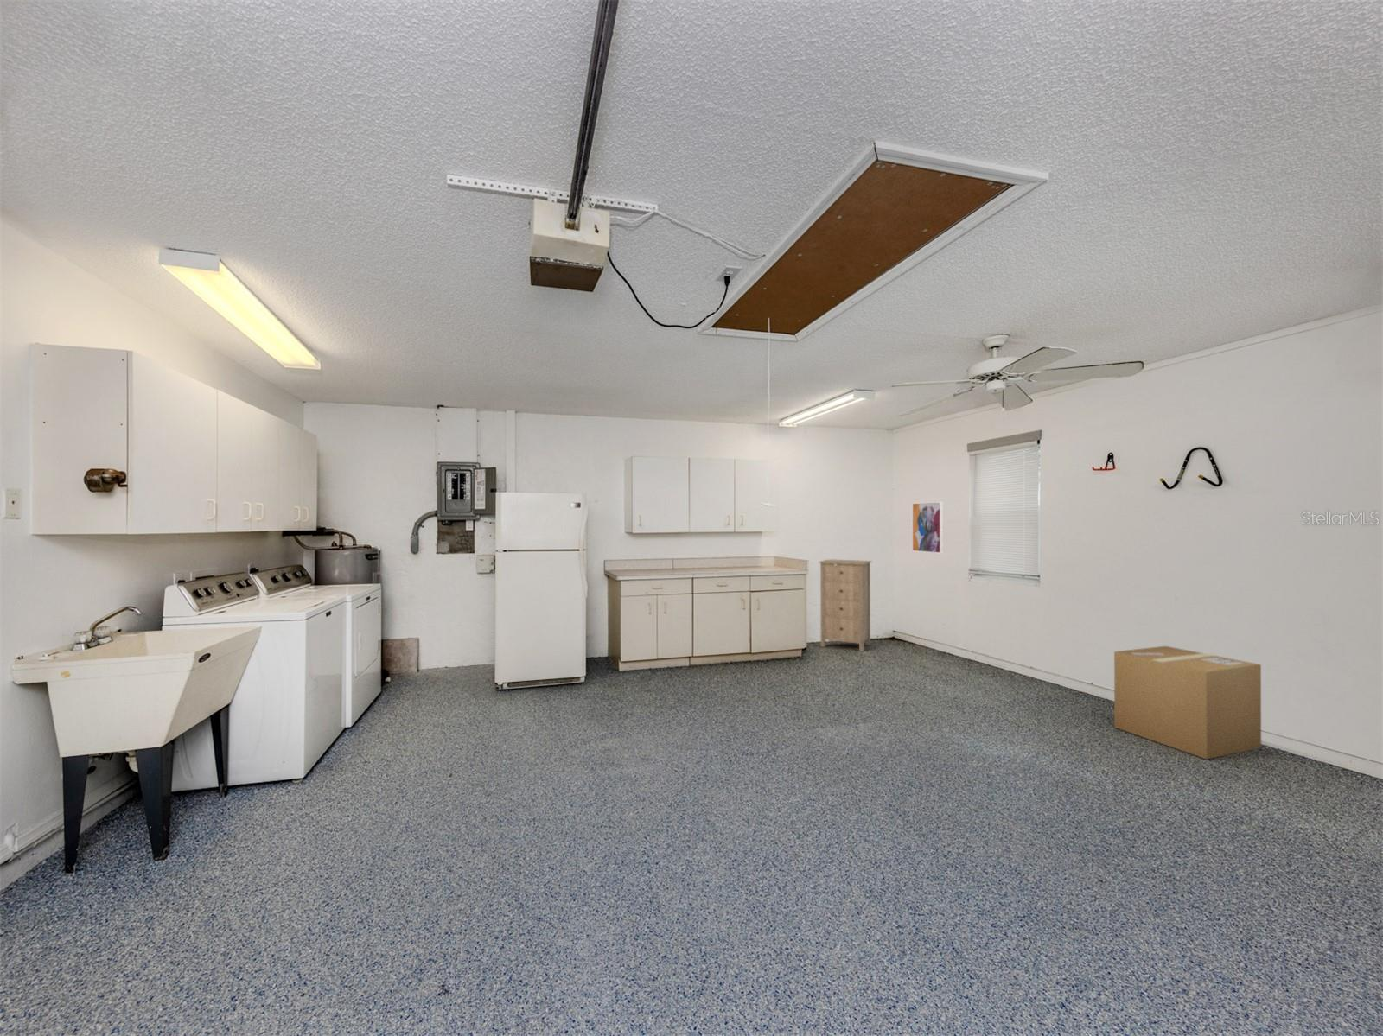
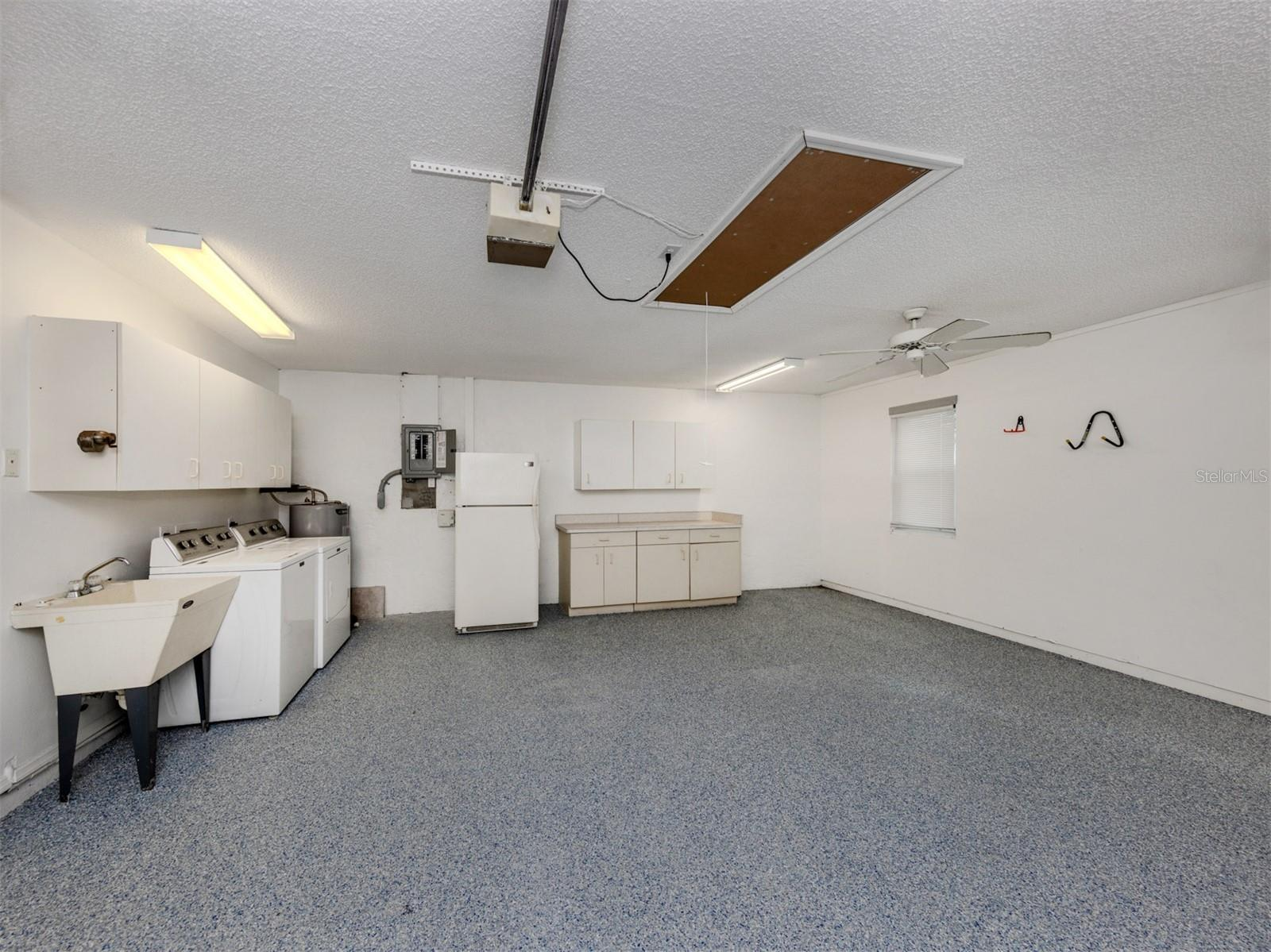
- cardboard box (1184, 698)
- wall art (927, 527)
- storage cabinet (845, 603)
